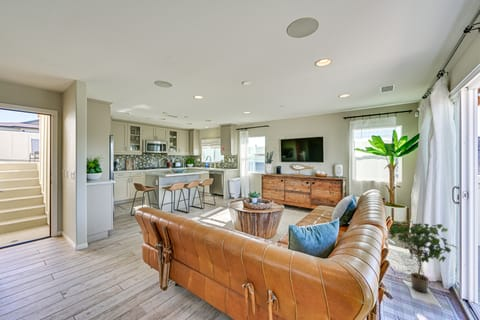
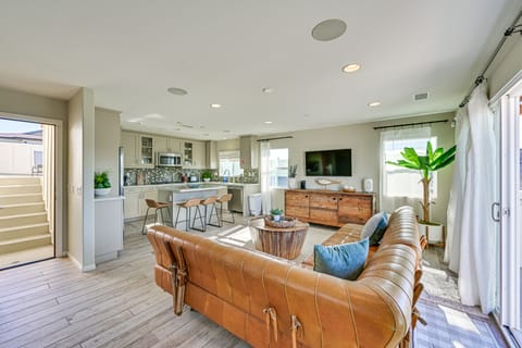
- potted plant (417, 253)
